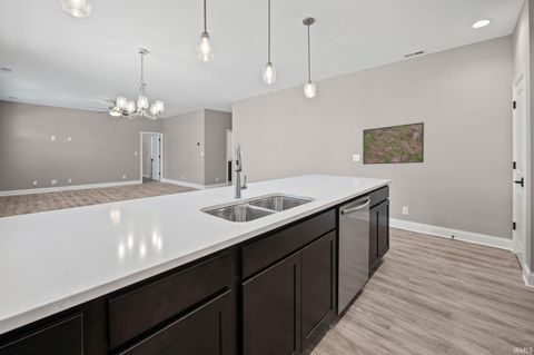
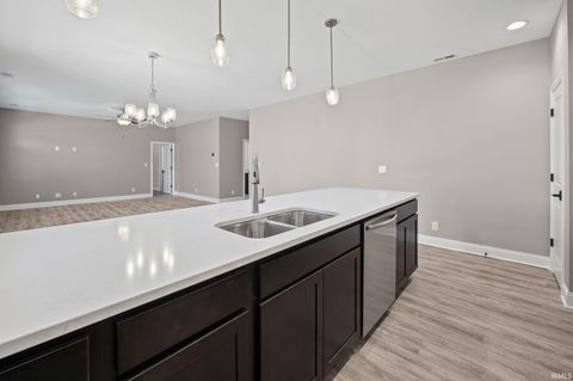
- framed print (390, 145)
